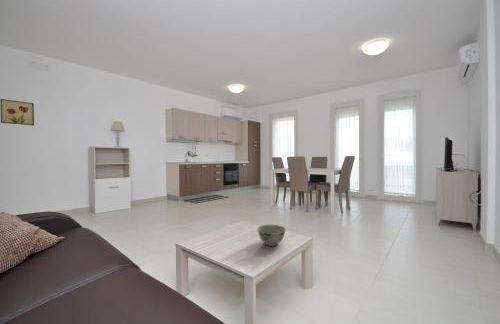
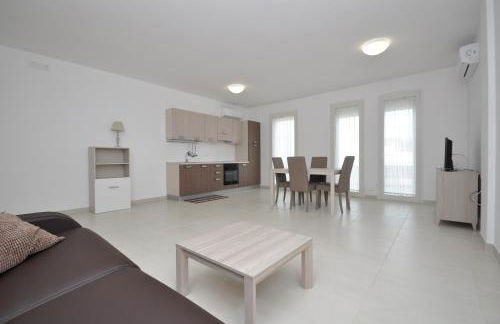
- wall art (17, 112)
- bowl (271, 236)
